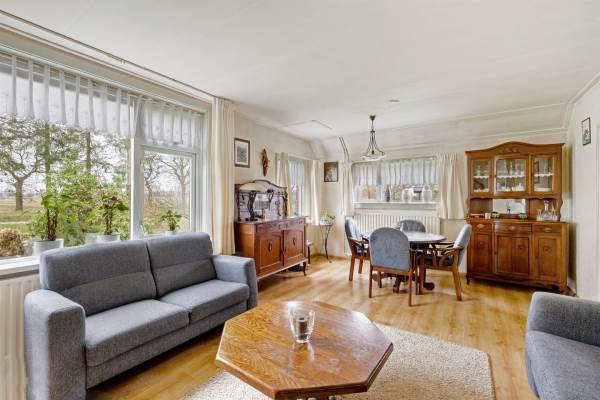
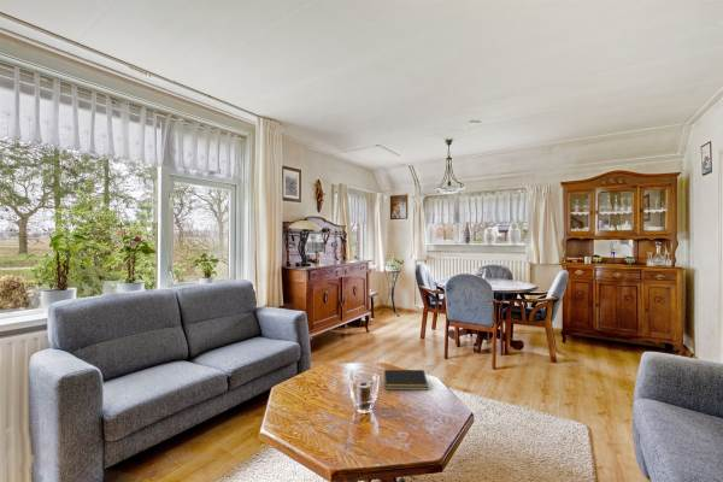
+ notepad (405, 378)
